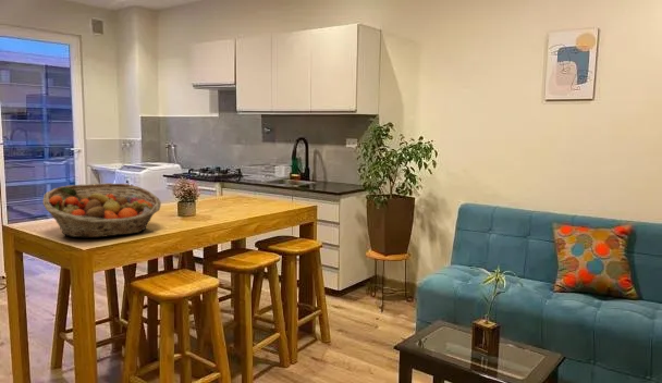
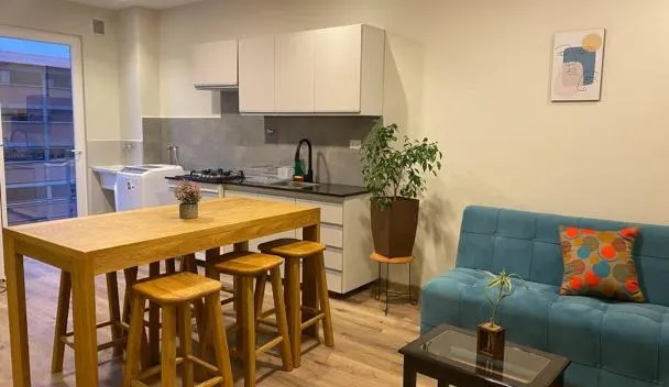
- fruit basket (103, 209)
